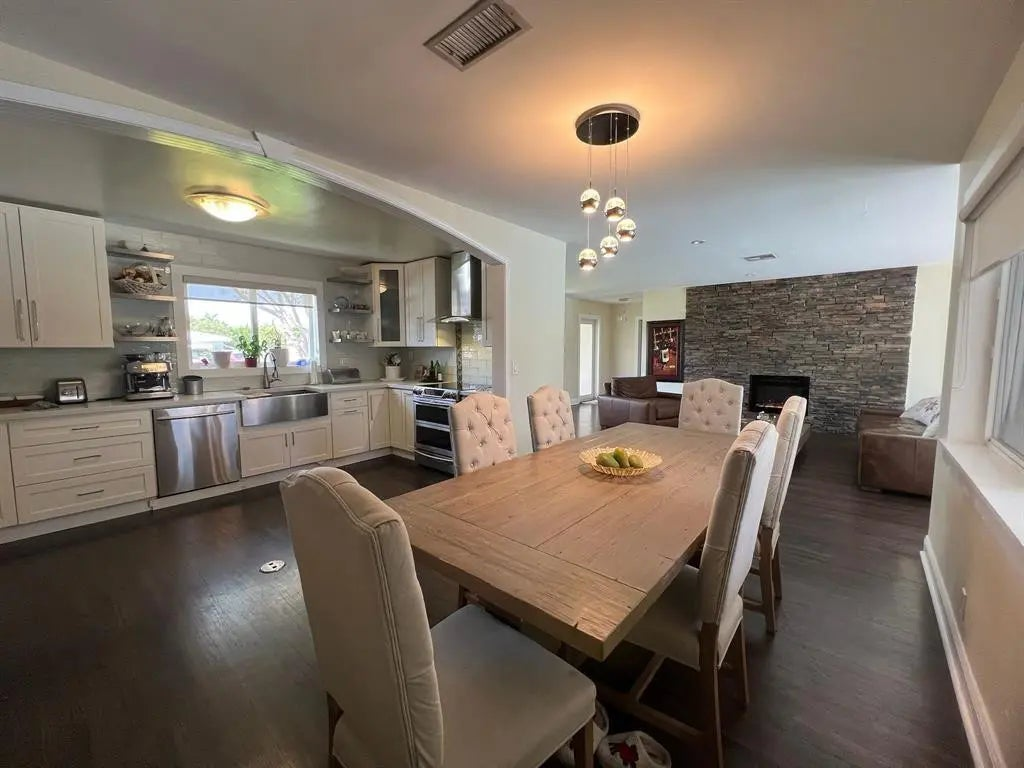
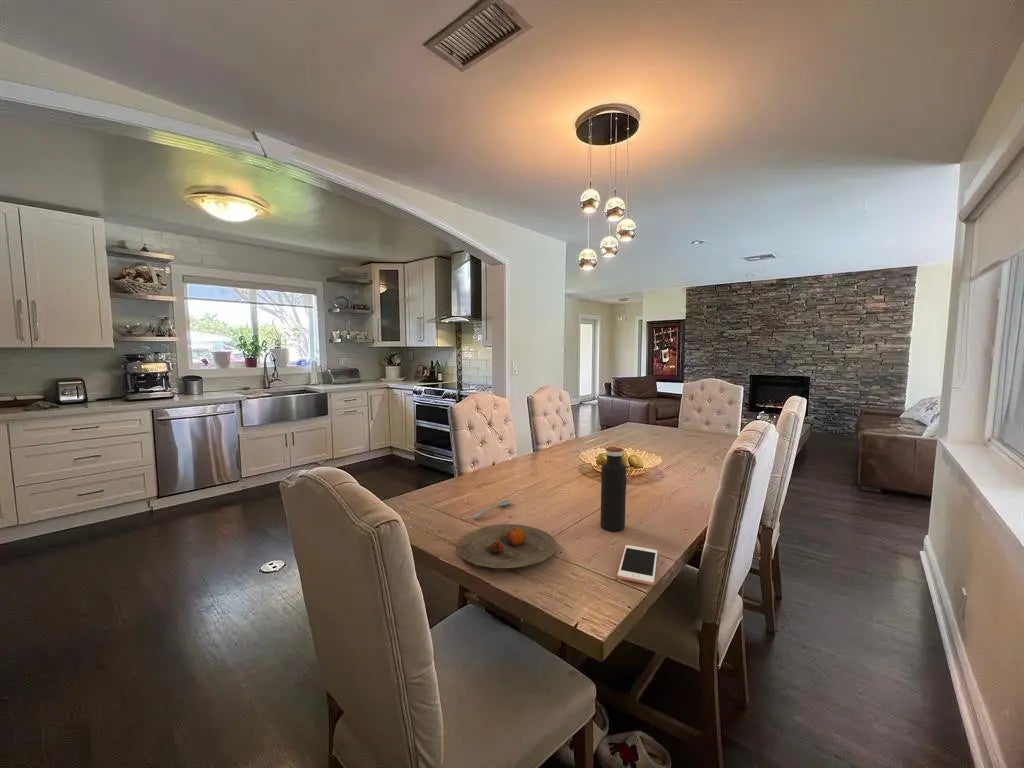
+ spoon (491, 507)
+ plate (506, 539)
+ water bottle (613, 488)
+ cell phone (638, 563)
